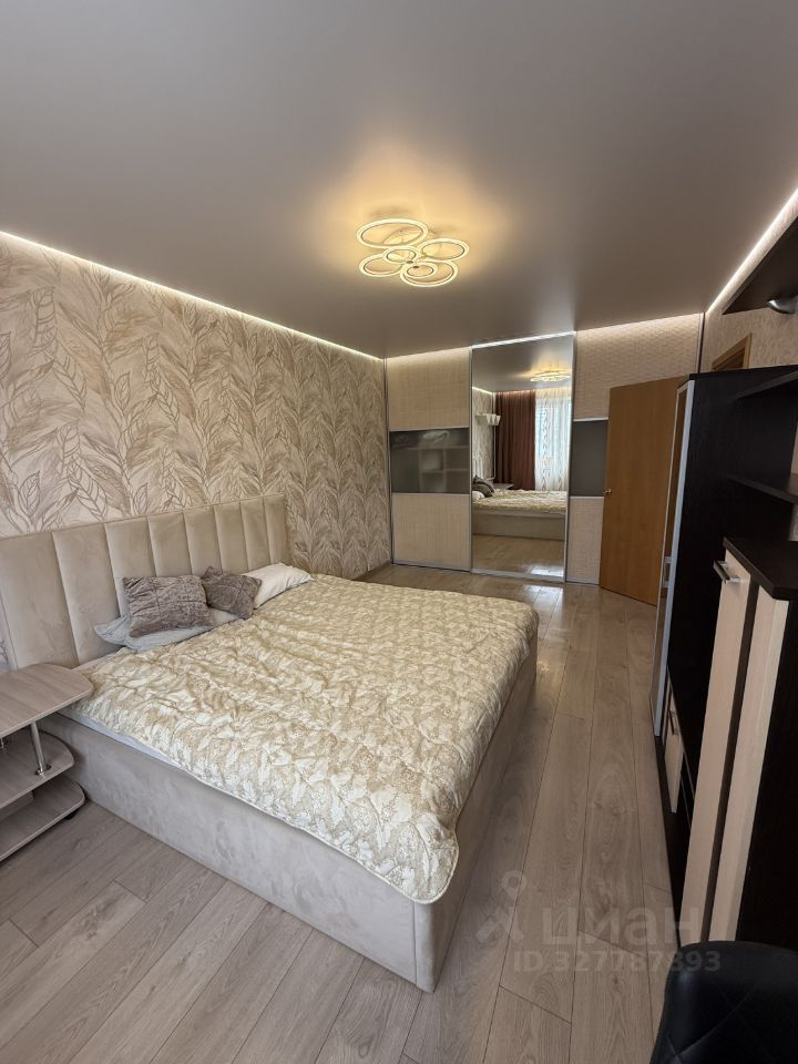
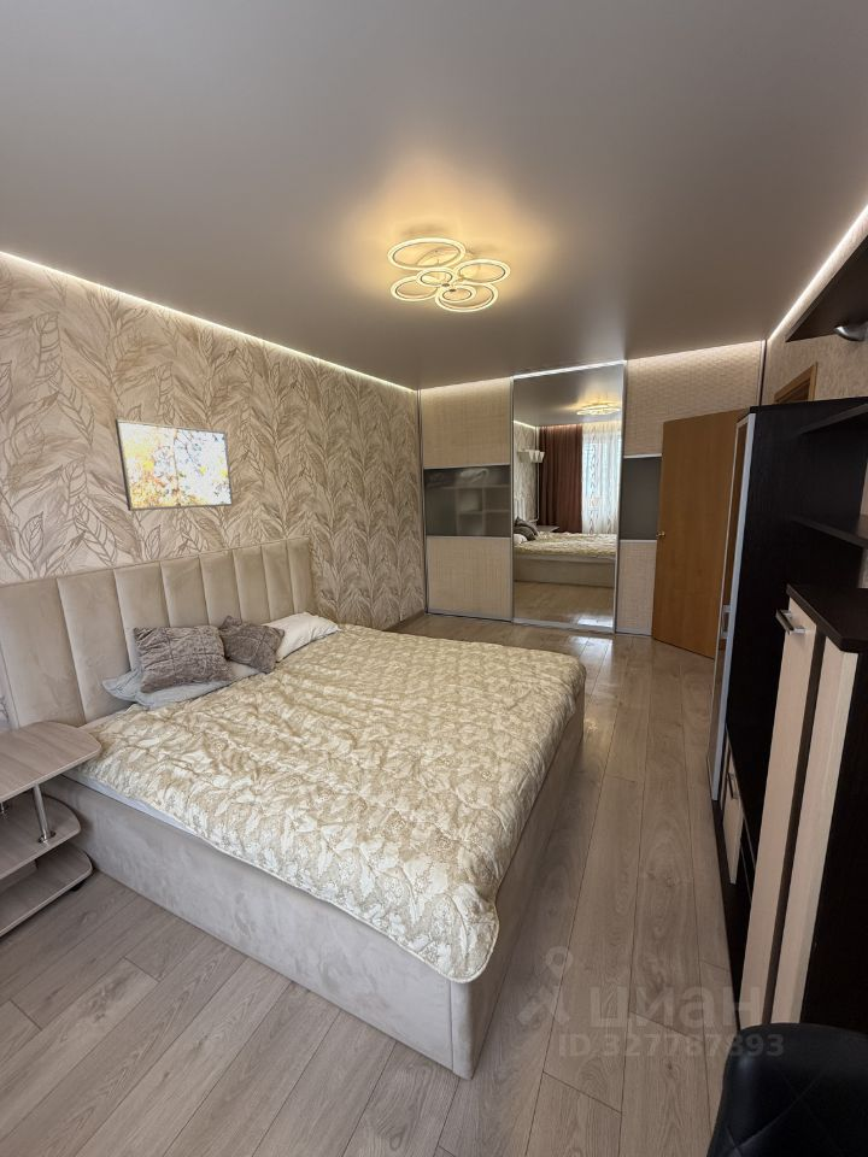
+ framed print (181, 466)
